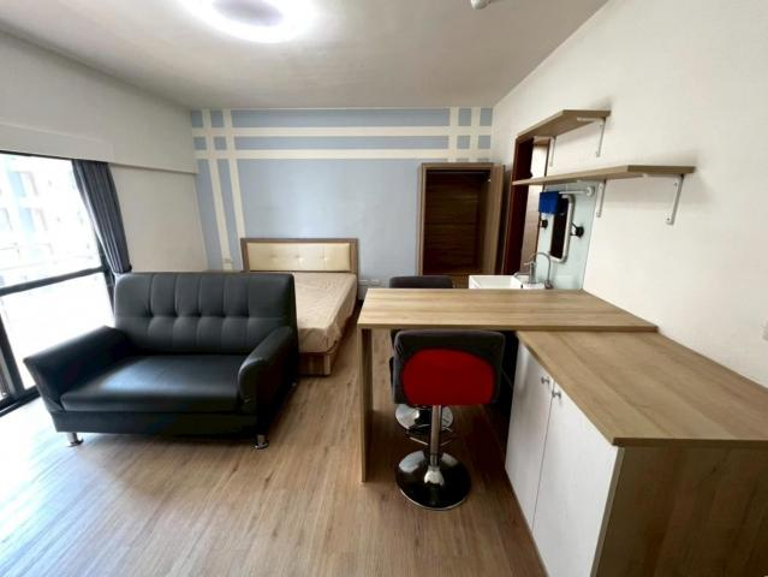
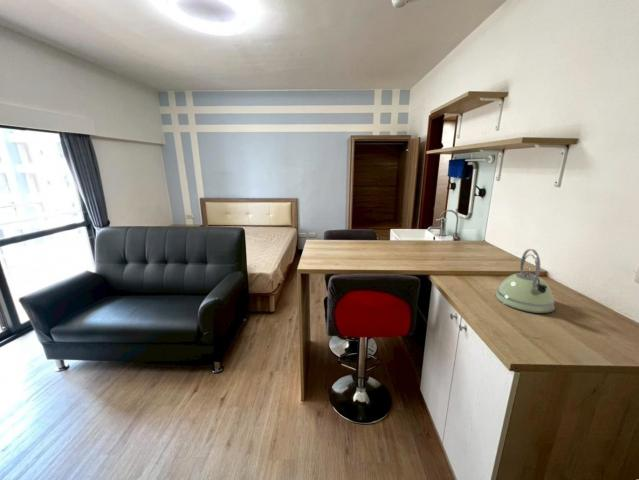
+ kettle (529, 277)
